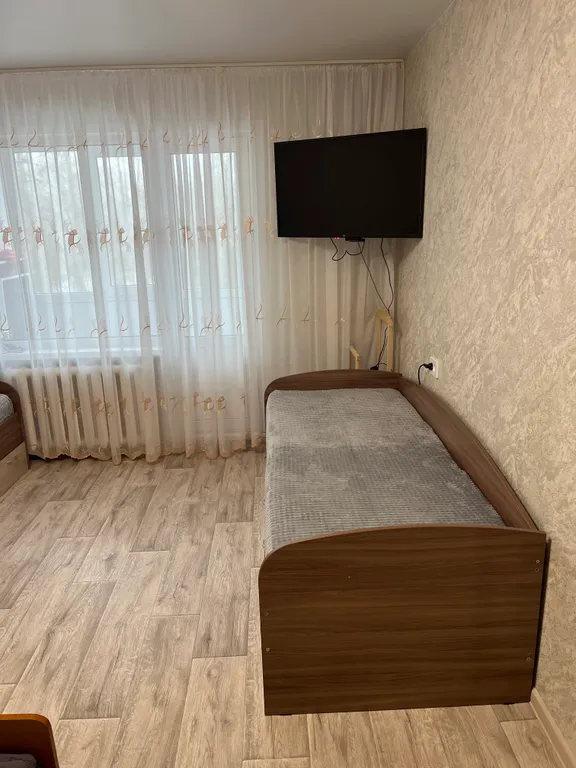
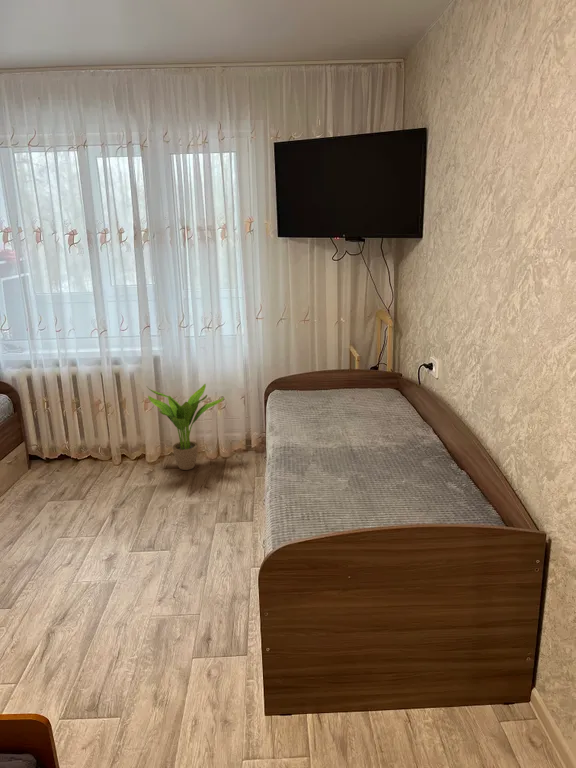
+ potted plant (185, 426)
